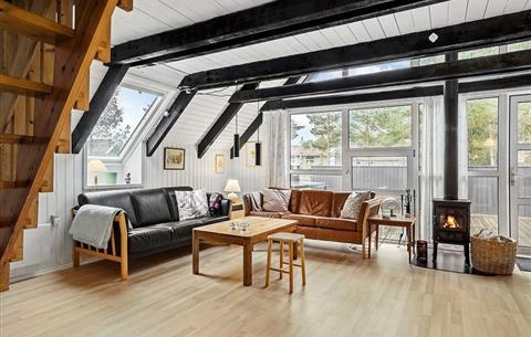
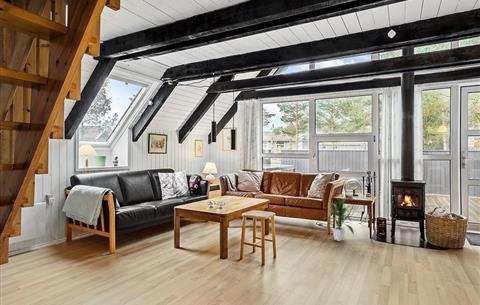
+ indoor plant (339, 218)
